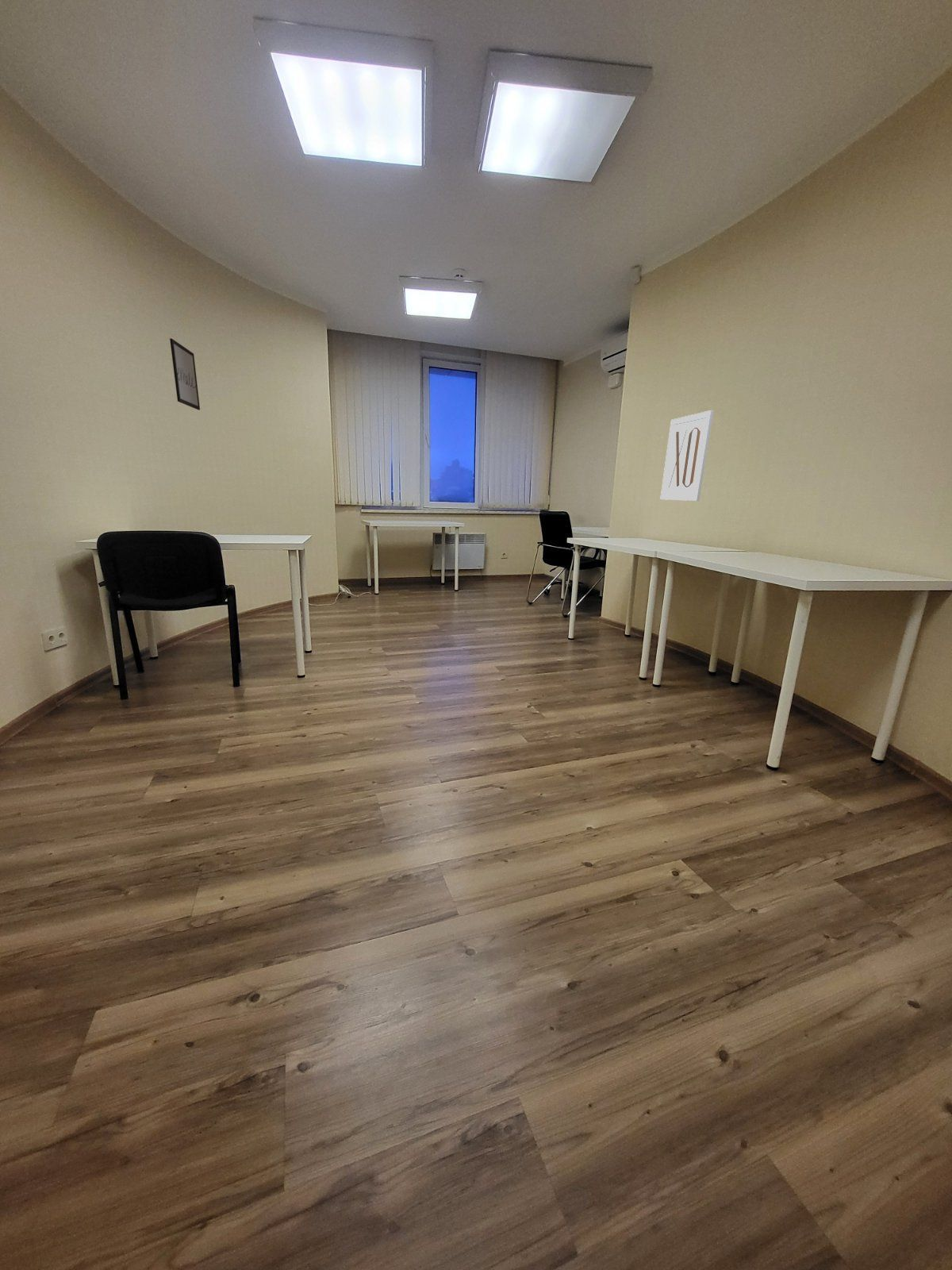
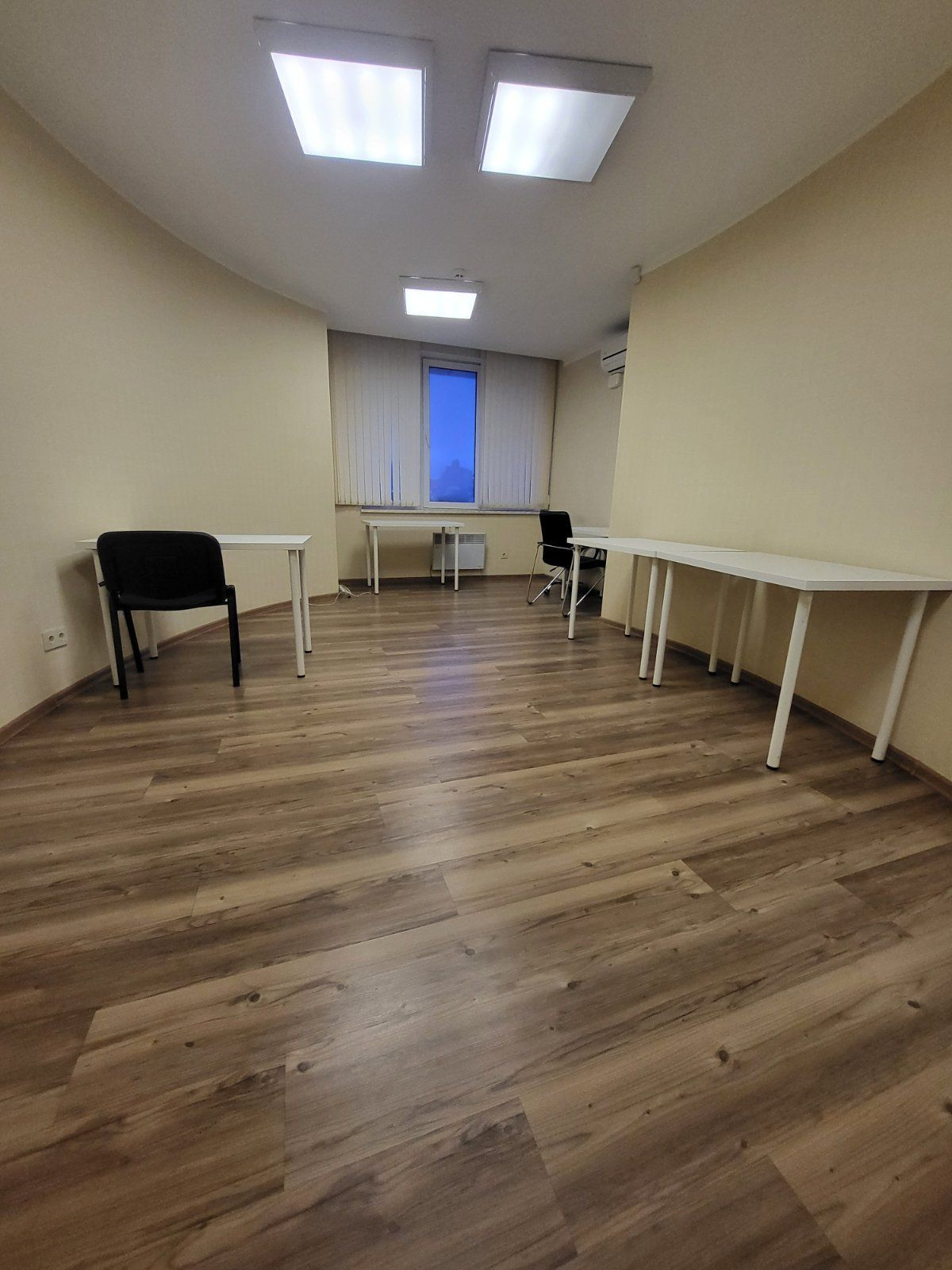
- wall art (186, 376)
- wall art (685, 459)
